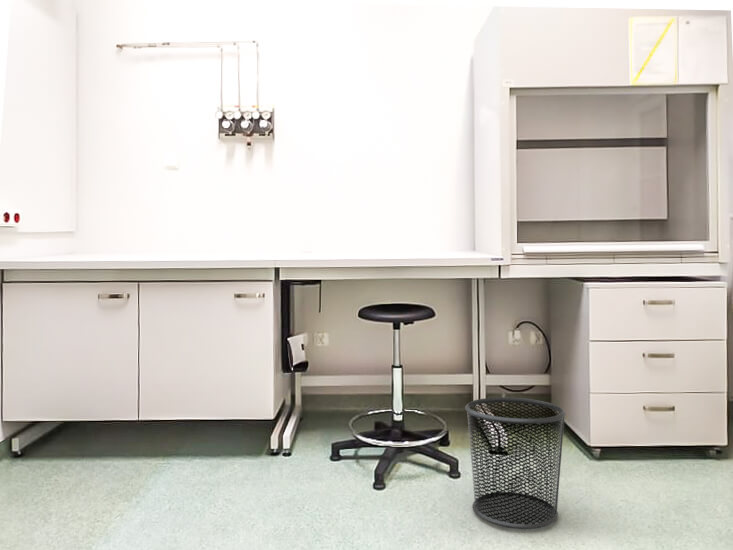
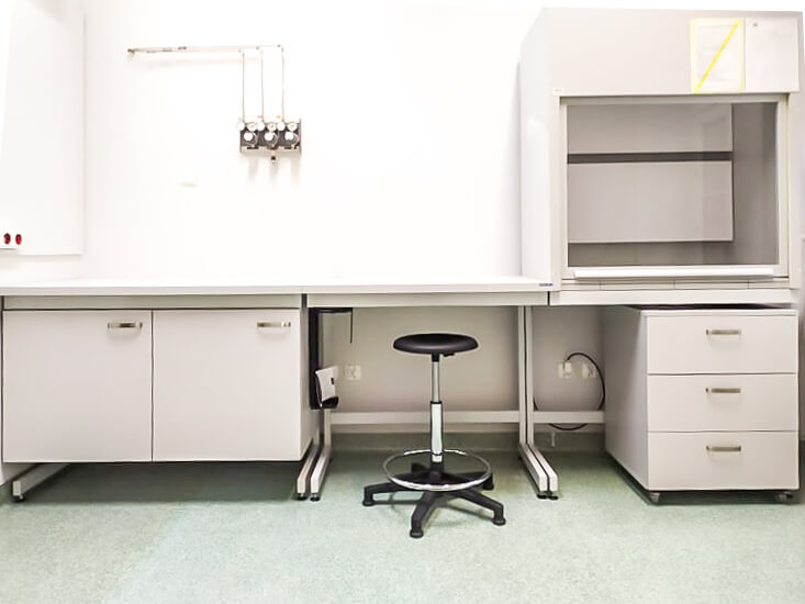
- waste bin (514, 458)
